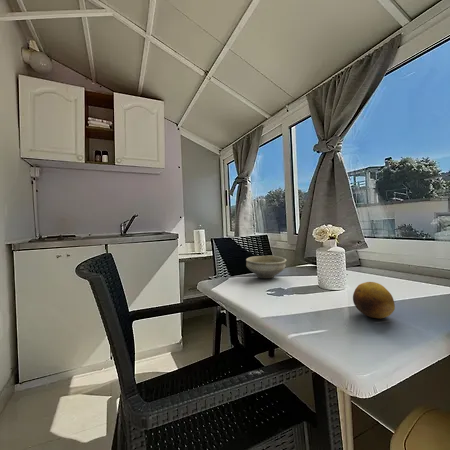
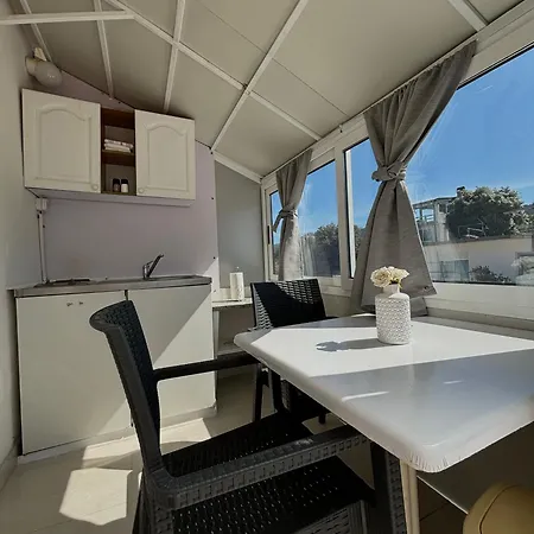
- fruit (372, 298)
- bowl (266, 267)
